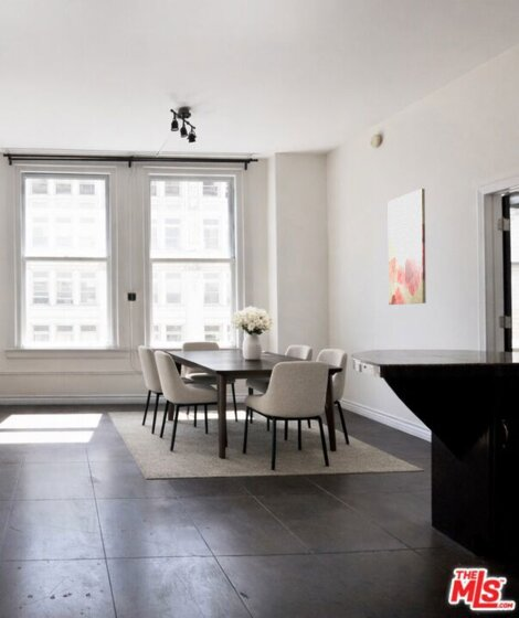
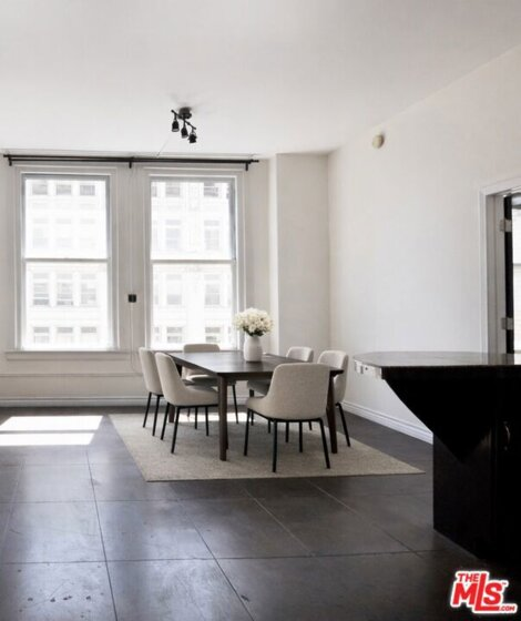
- wall art (405, 249)
